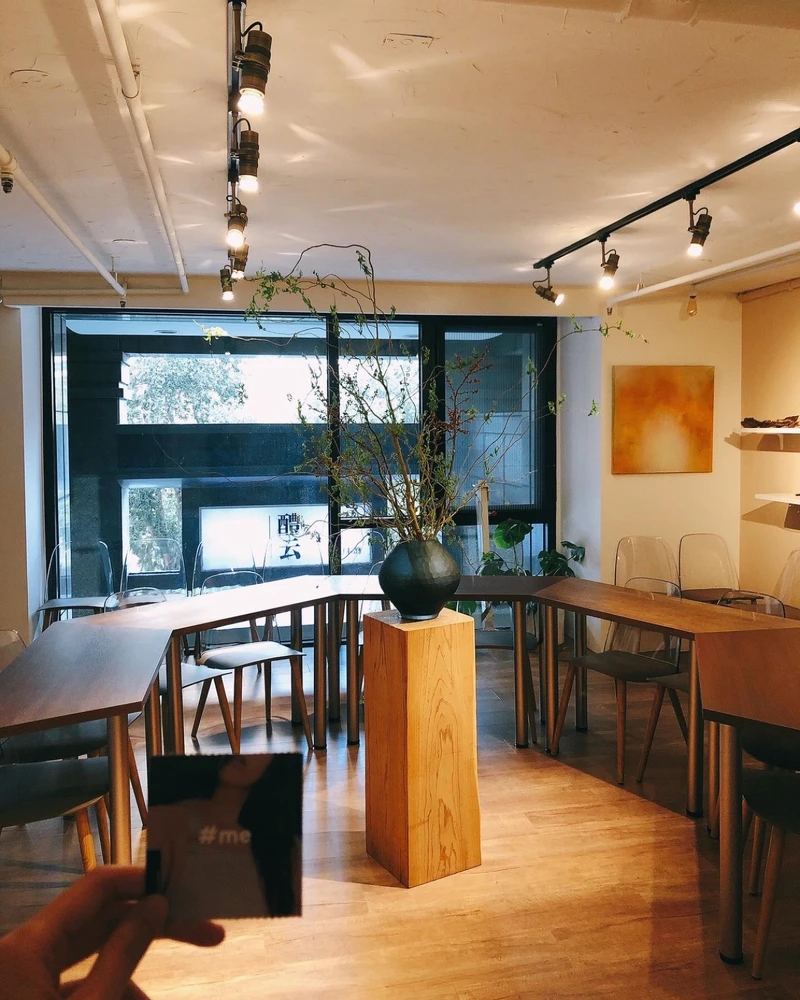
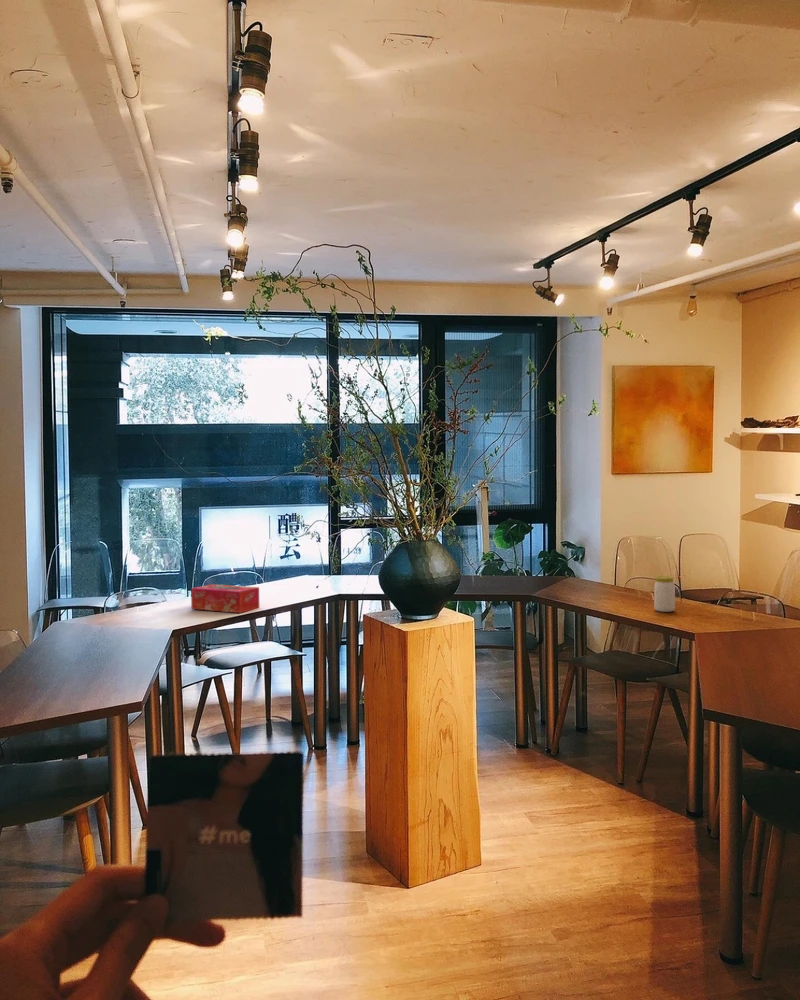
+ jar (664, 593)
+ tissue box (225, 598)
